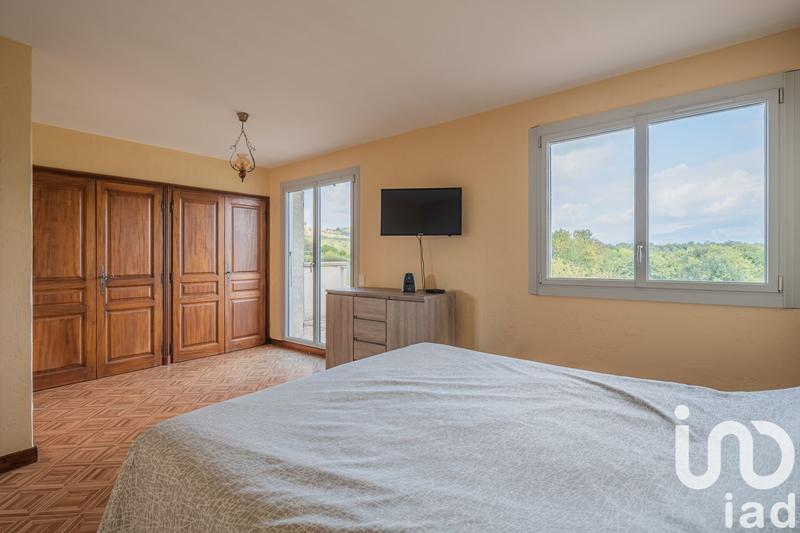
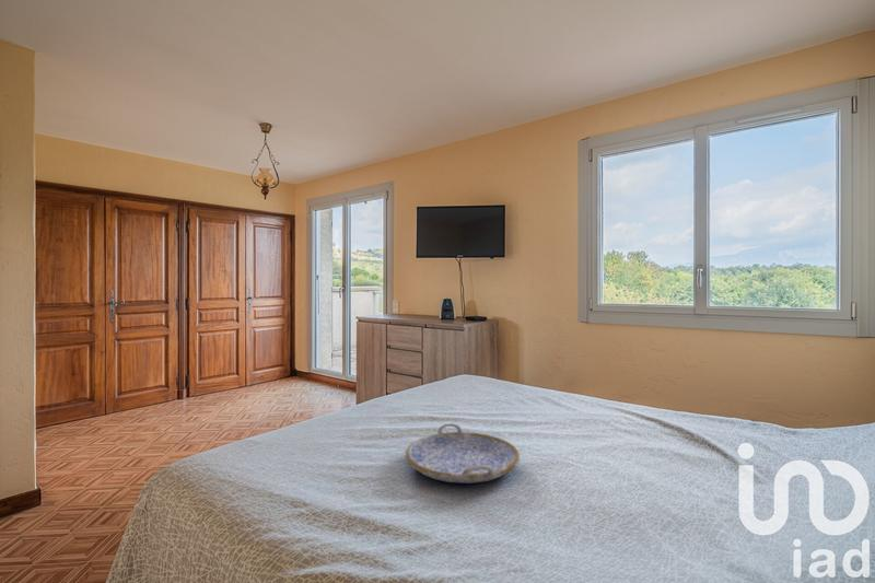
+ serving tray (462, 453)
